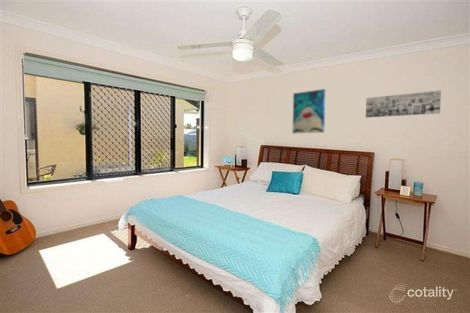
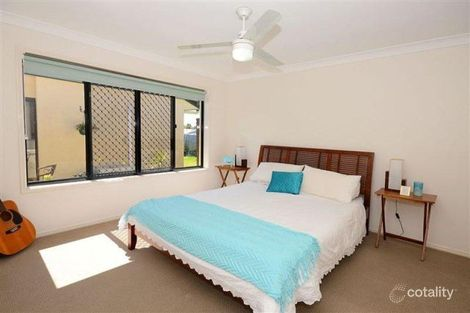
- wall art (308, 112)
- wall art (400, 105)
